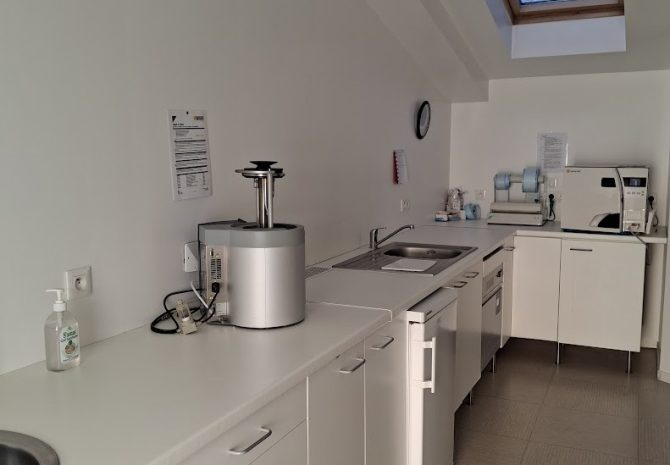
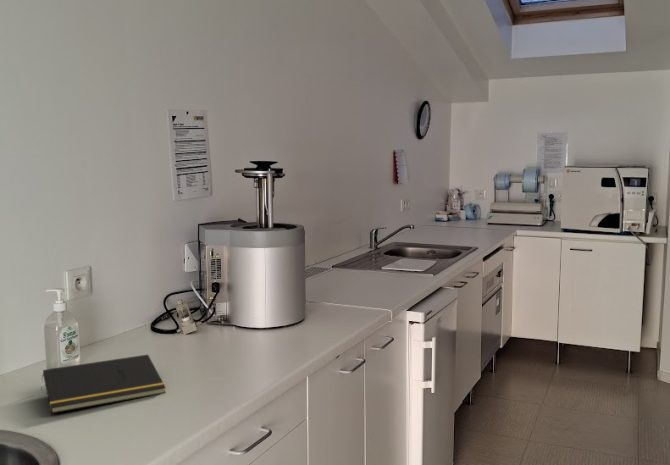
+ notepad (104, 381)
